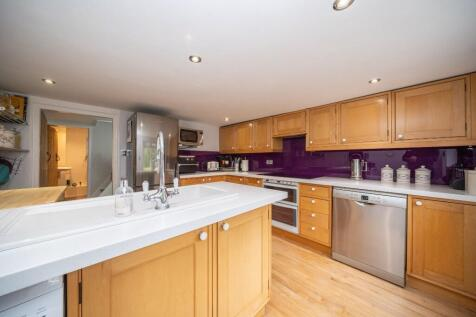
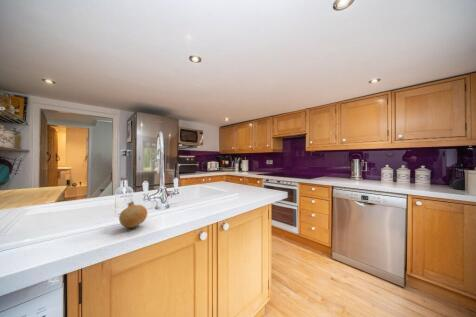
+ fruit (133, 214)
